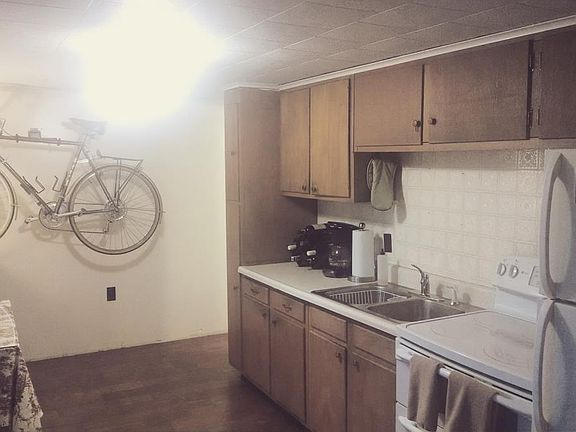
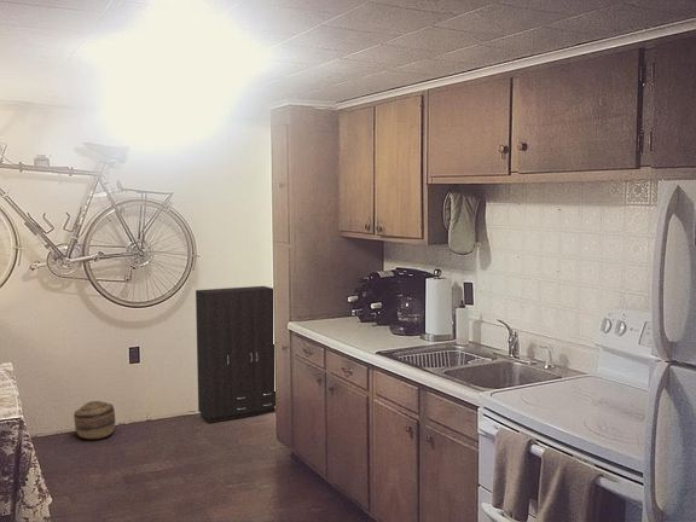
+ cabinet (237, 352)
+ basket (94, 419)
